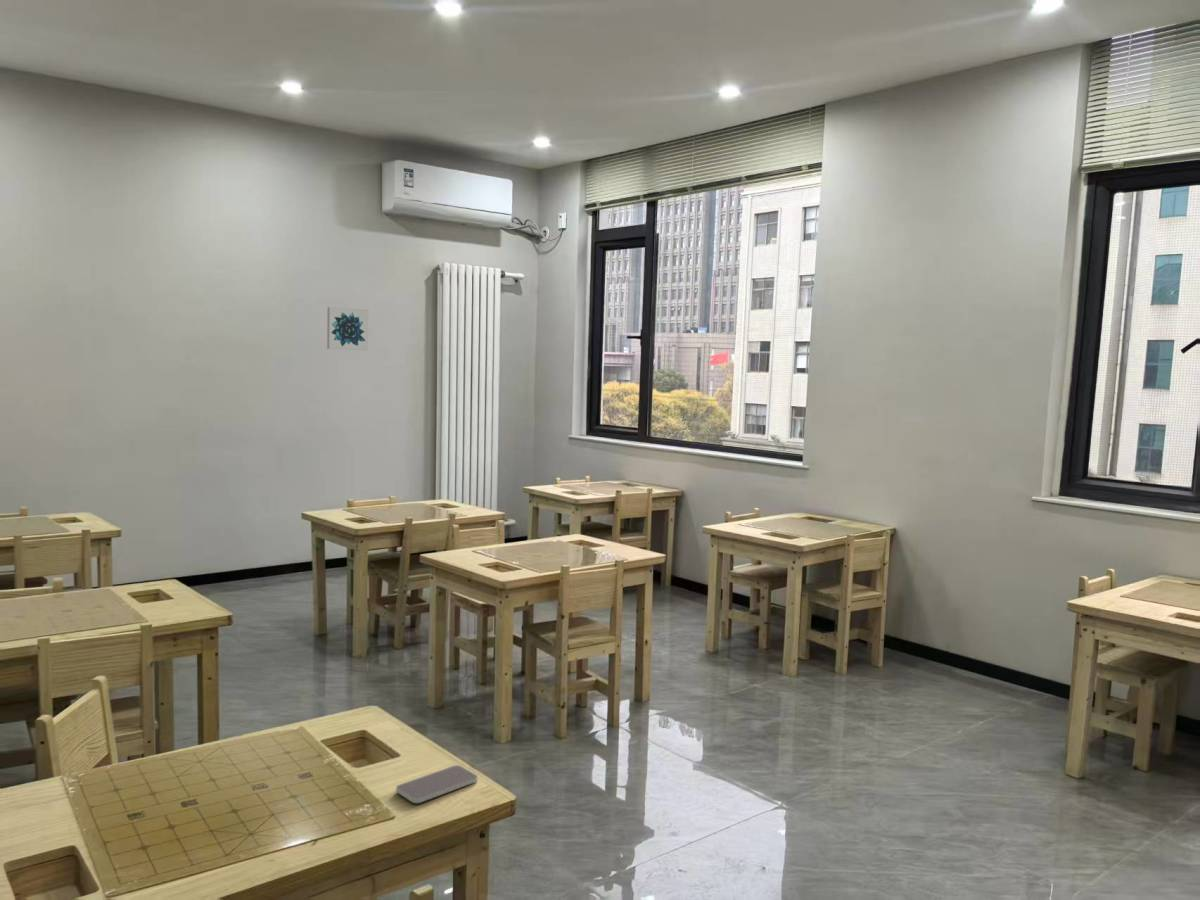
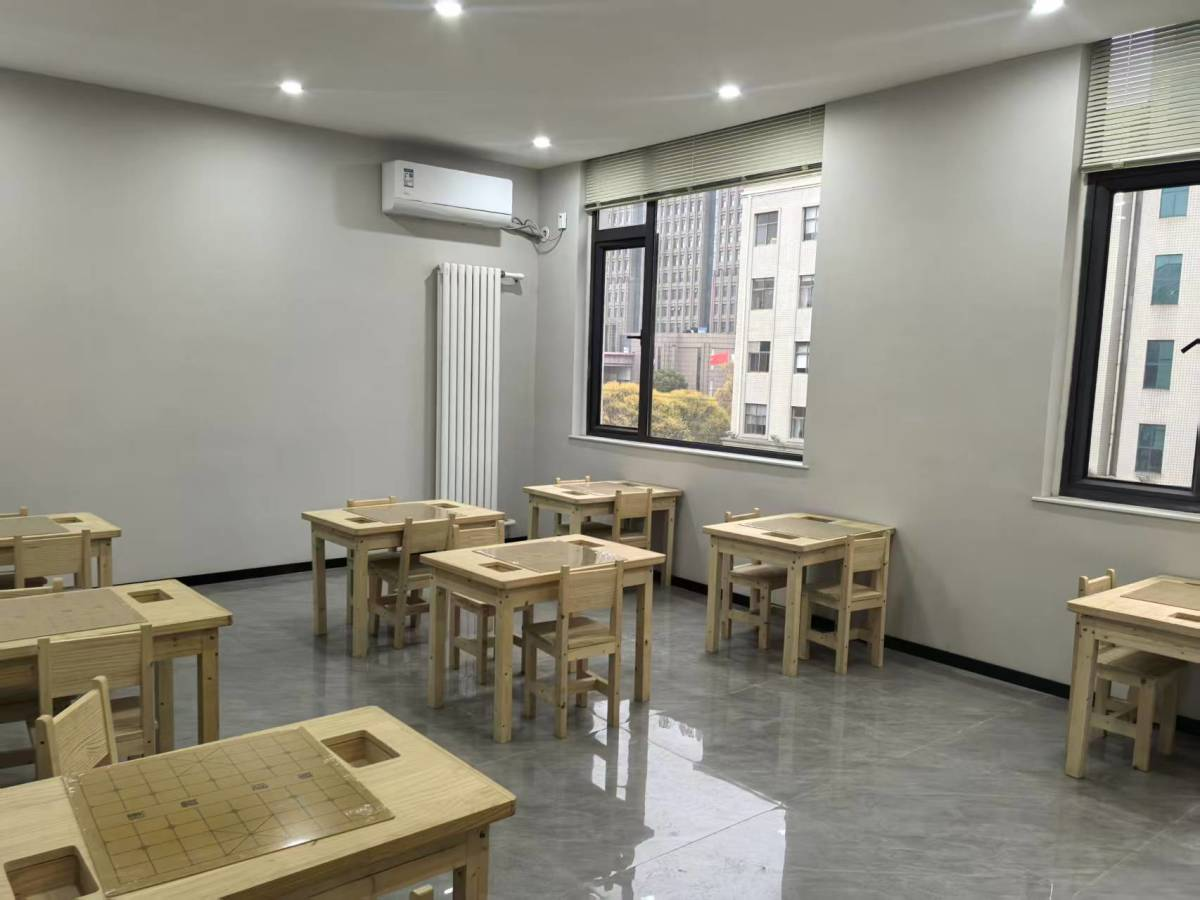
- smartphone (437, 783)
- wall art (347, 329)
